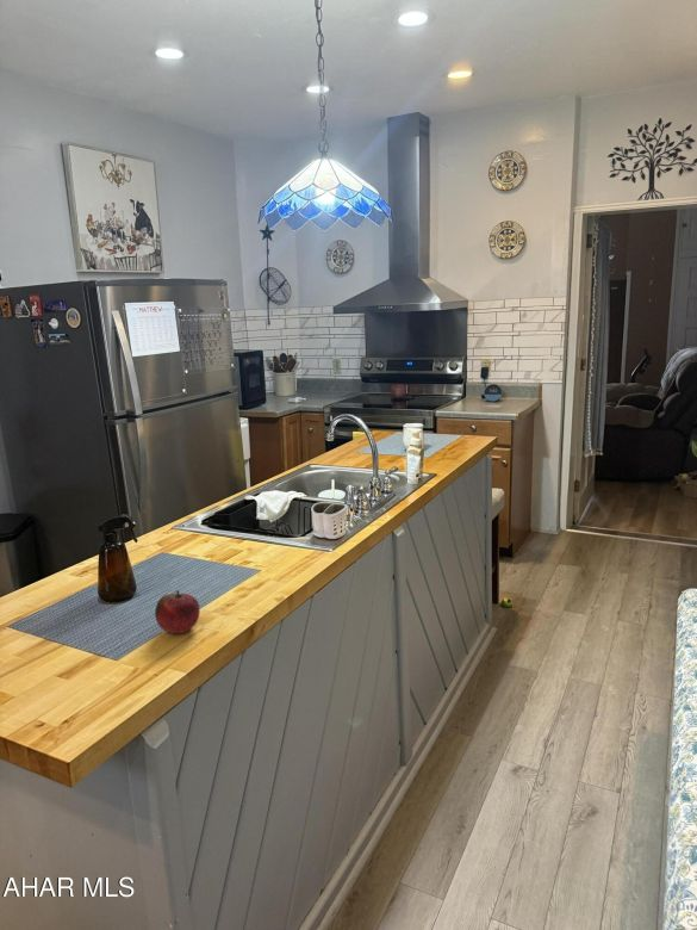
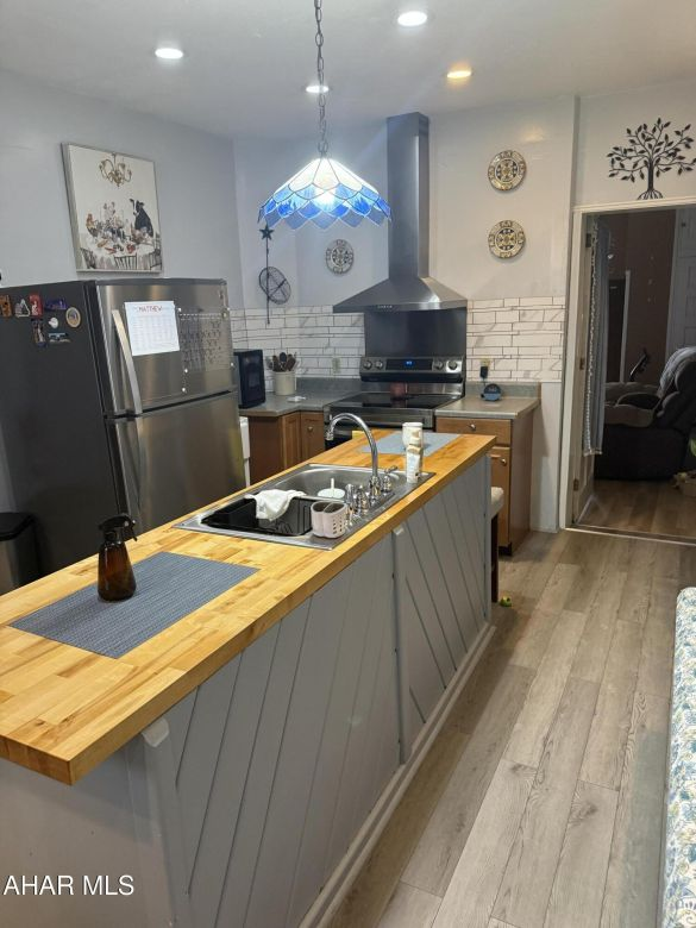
- fruit (176, 610)
